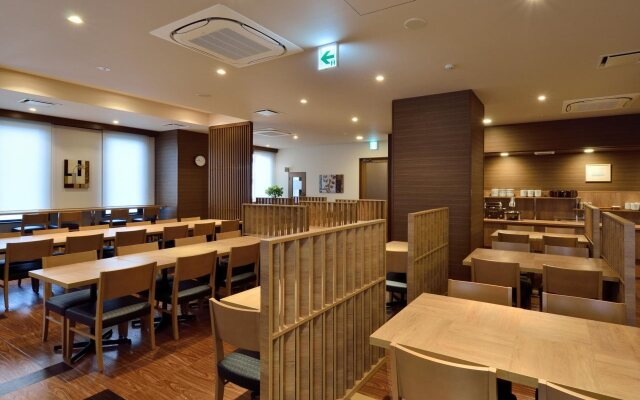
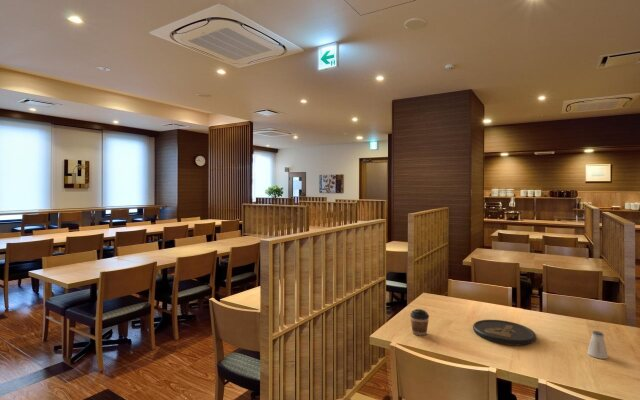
+ coffee cup (419, 321)
+ saltshaker (597, 343)
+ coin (503, 331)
